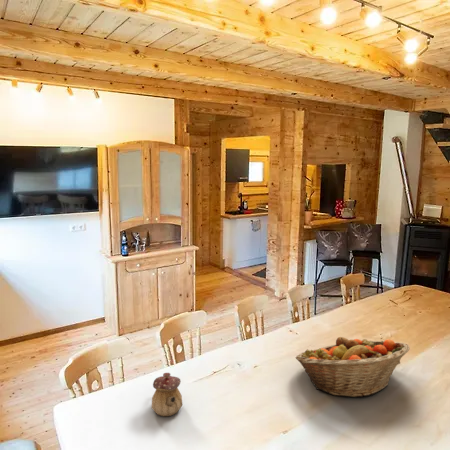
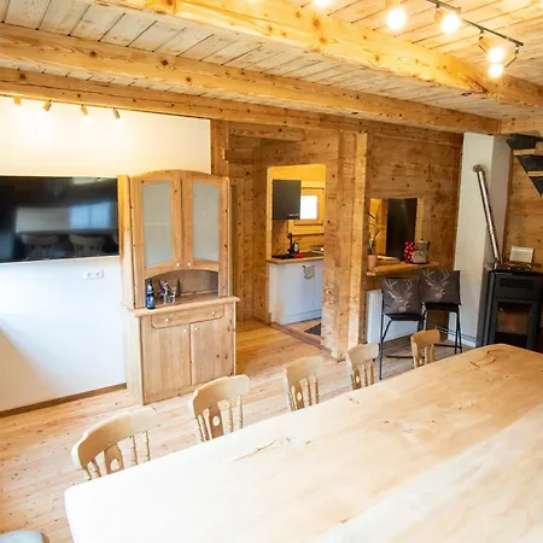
- fruit basket (351, 360)
- teapot (166, 389)
